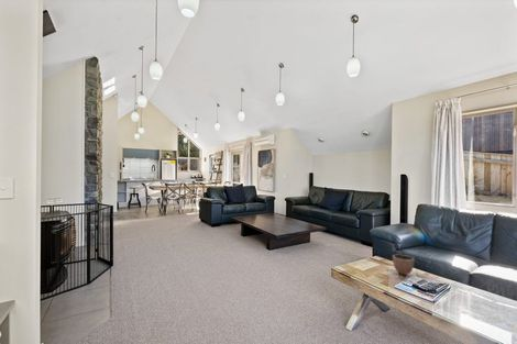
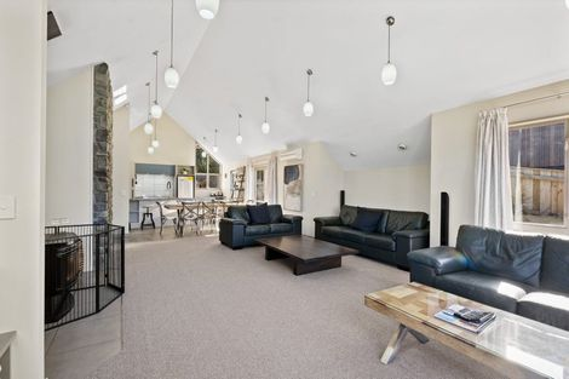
- decorative bowl (403, 265)
